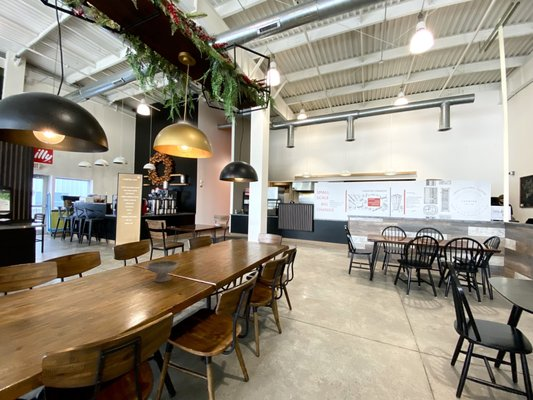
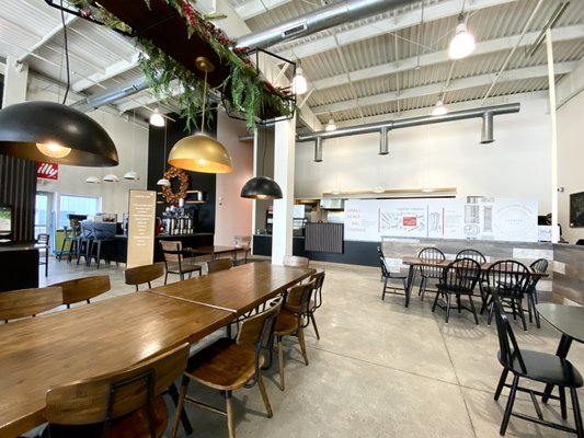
- bowl (162, 271)
